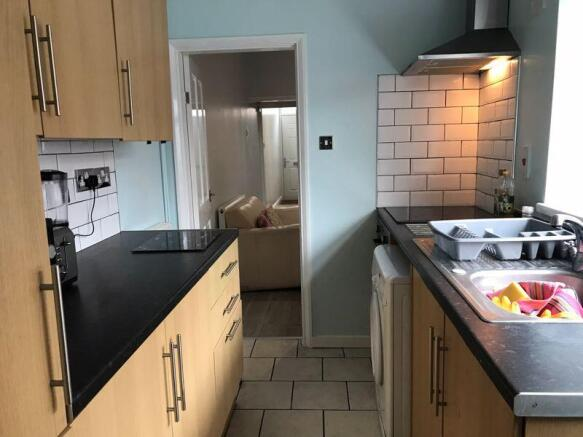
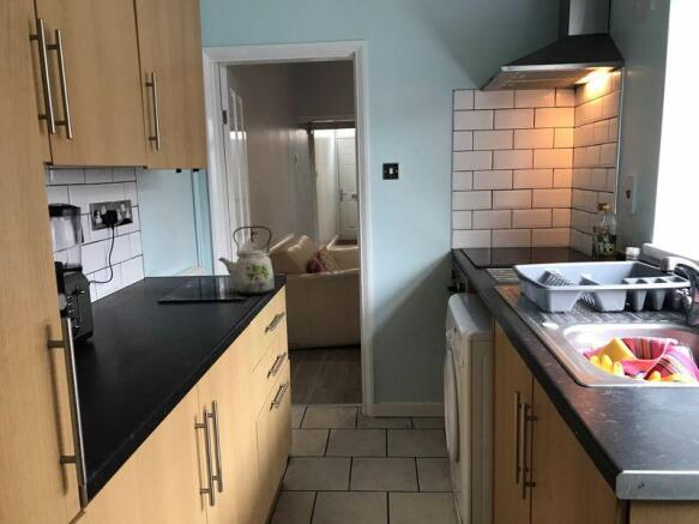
+ kettle (246, 259)
